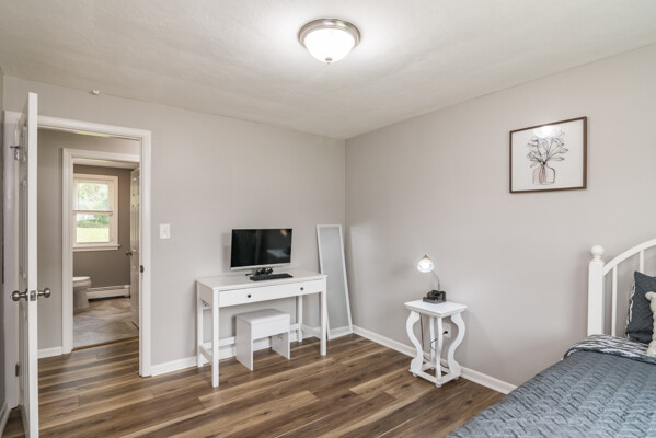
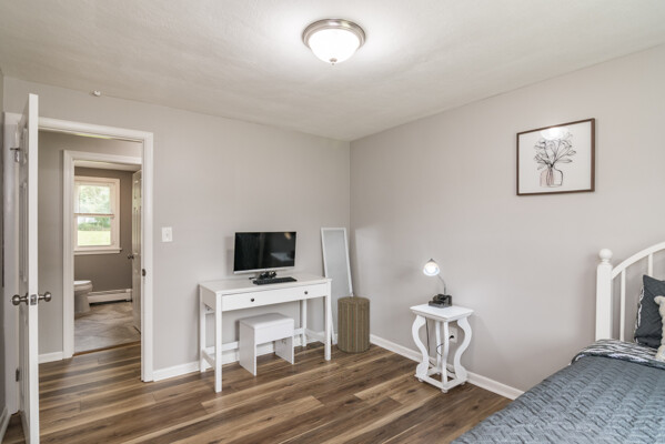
+ laundry hamper (353, 320)
